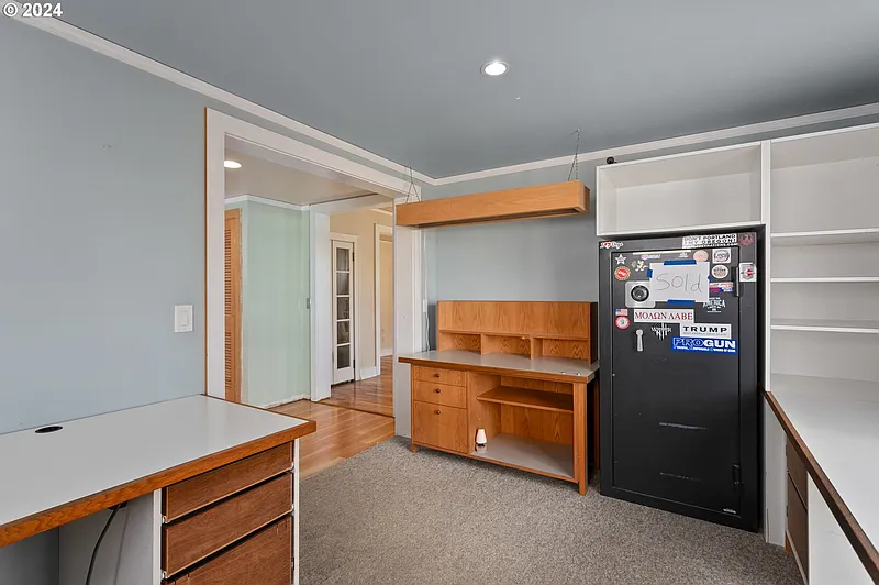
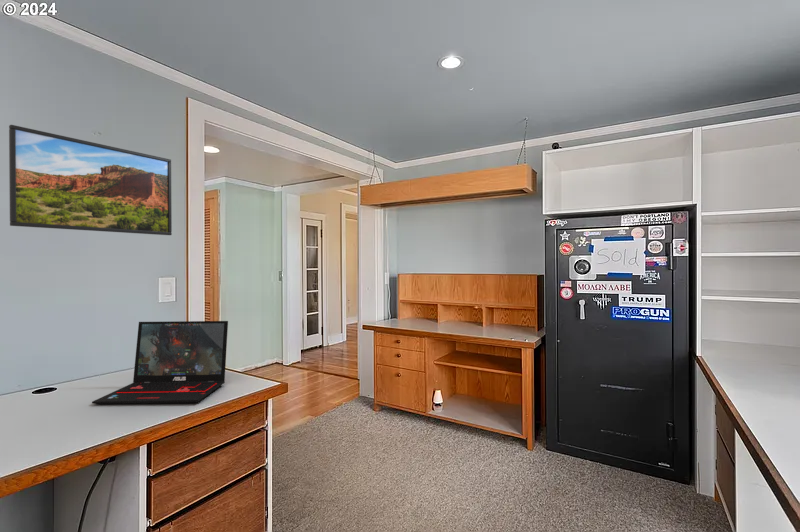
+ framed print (101, 188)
+ laptop (166, 359)
